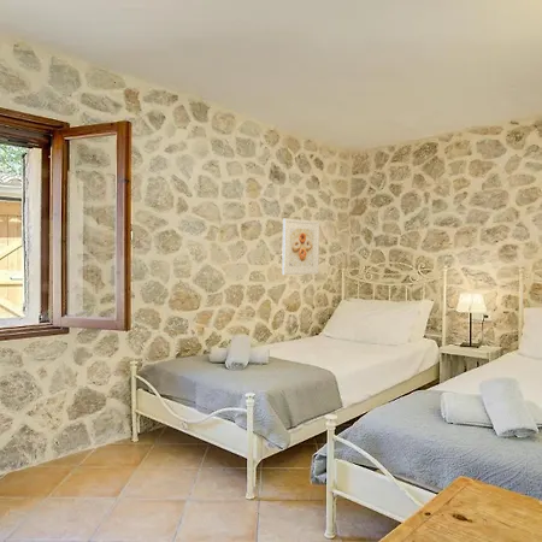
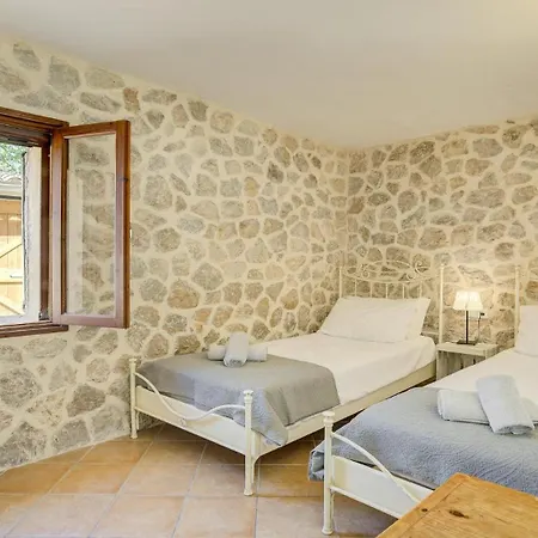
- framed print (301, 247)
